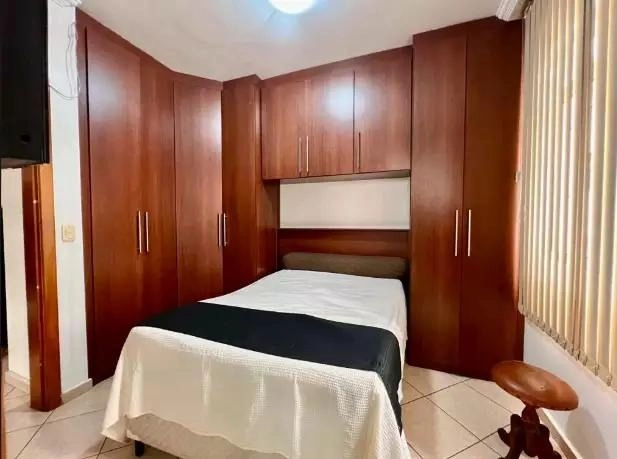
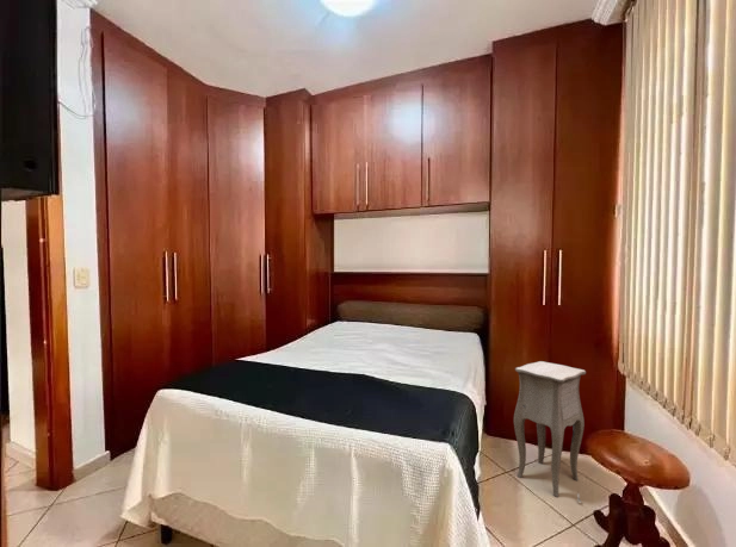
+ side table (549, 423)
